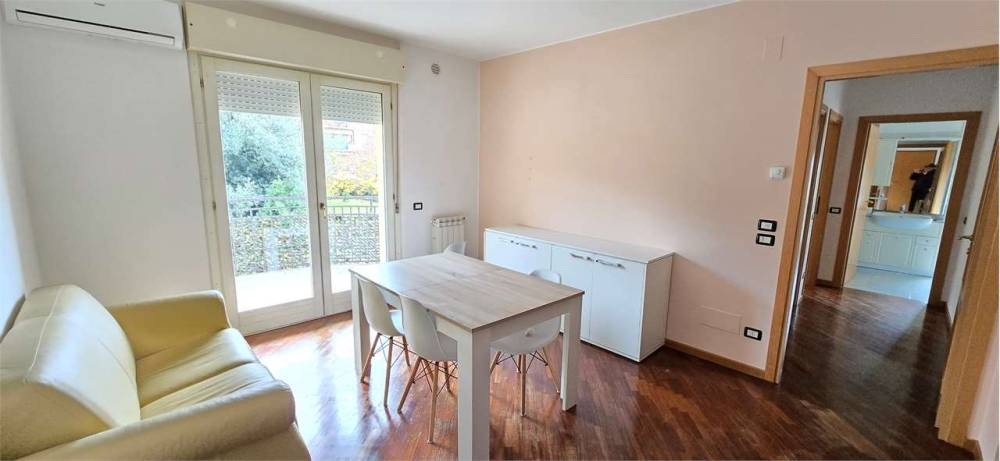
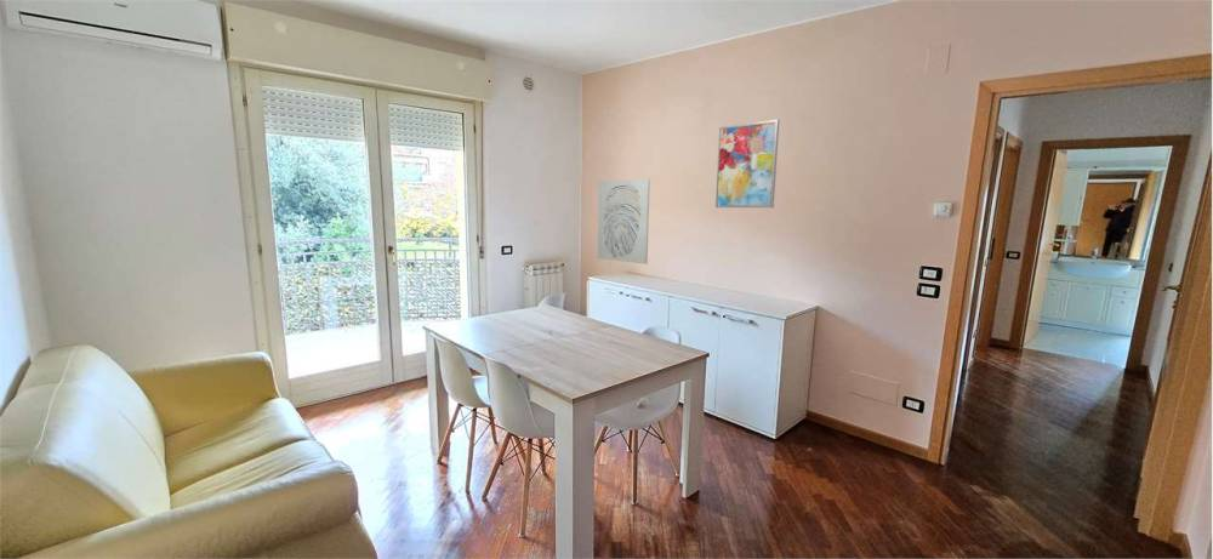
+ wall art (621, 221)
+ wall art (745, 166)
